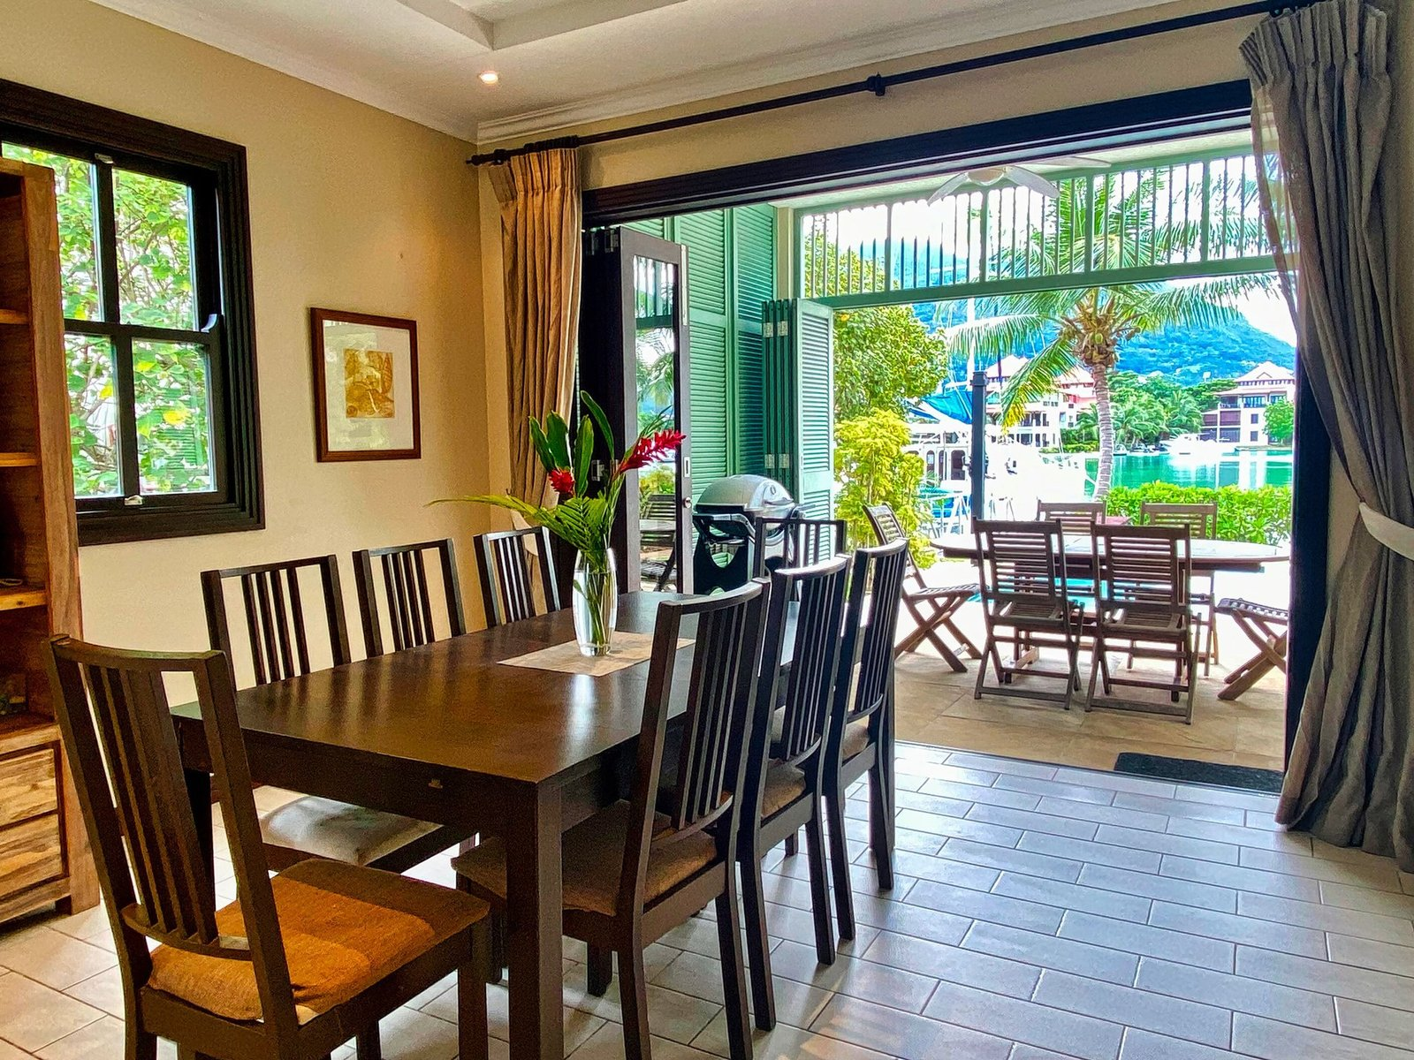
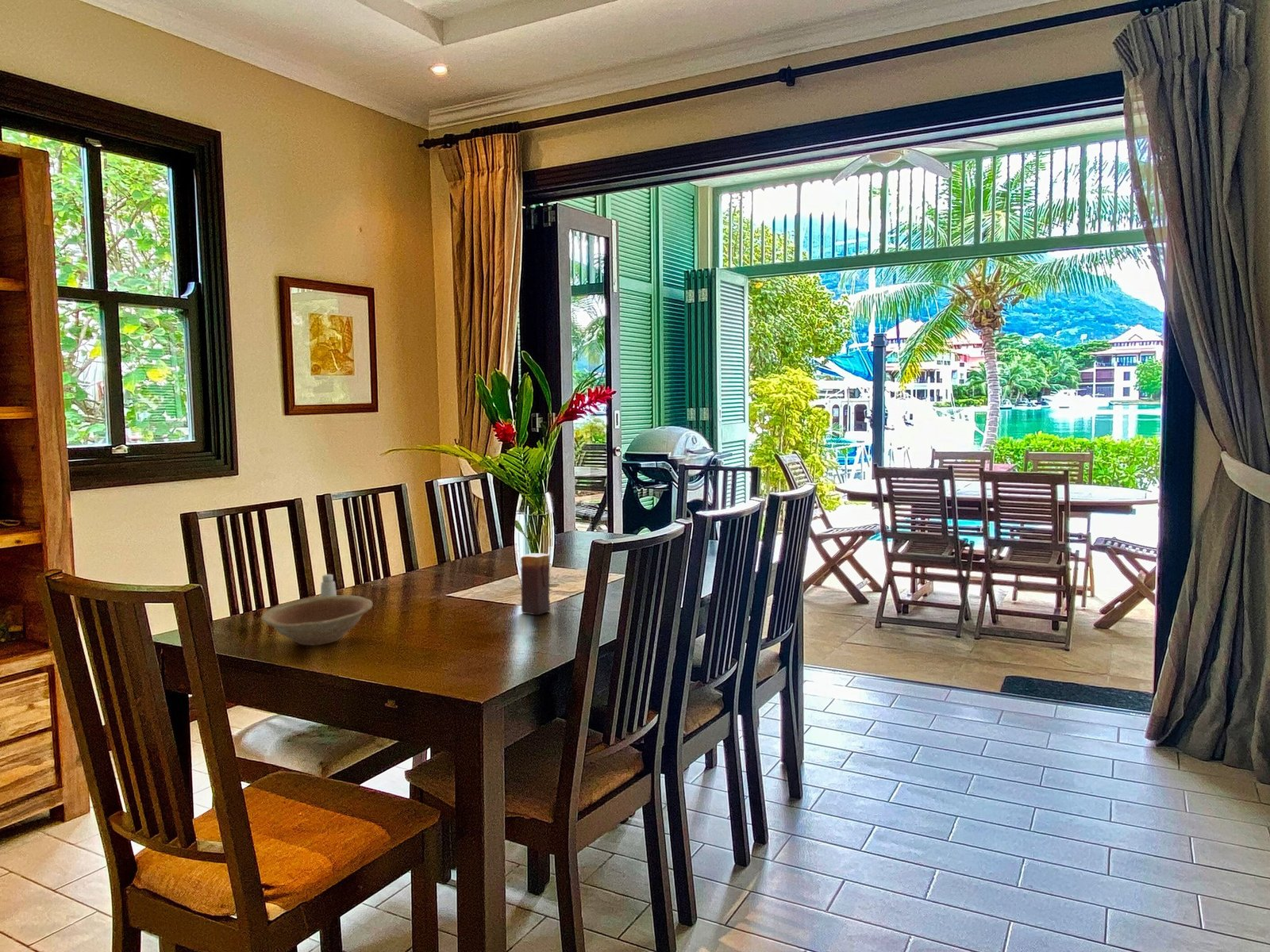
+ saltshaker (328, 589)
+ candle (535, 583)
+ bowl (318, 623)
